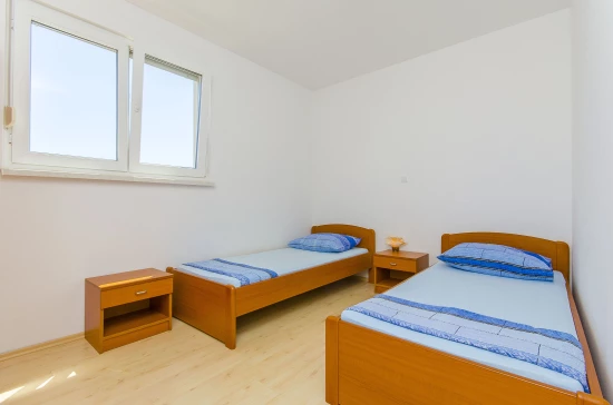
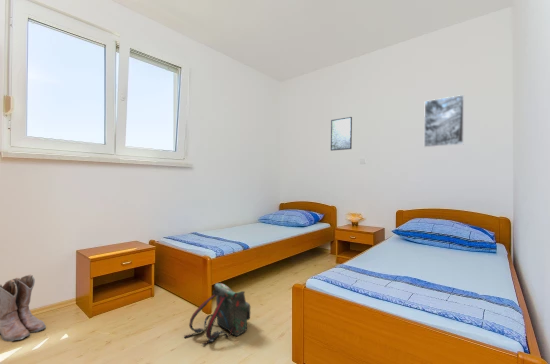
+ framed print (443, 122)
+ backpack (218, 310)
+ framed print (341, 134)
+ boots (21, 304)
